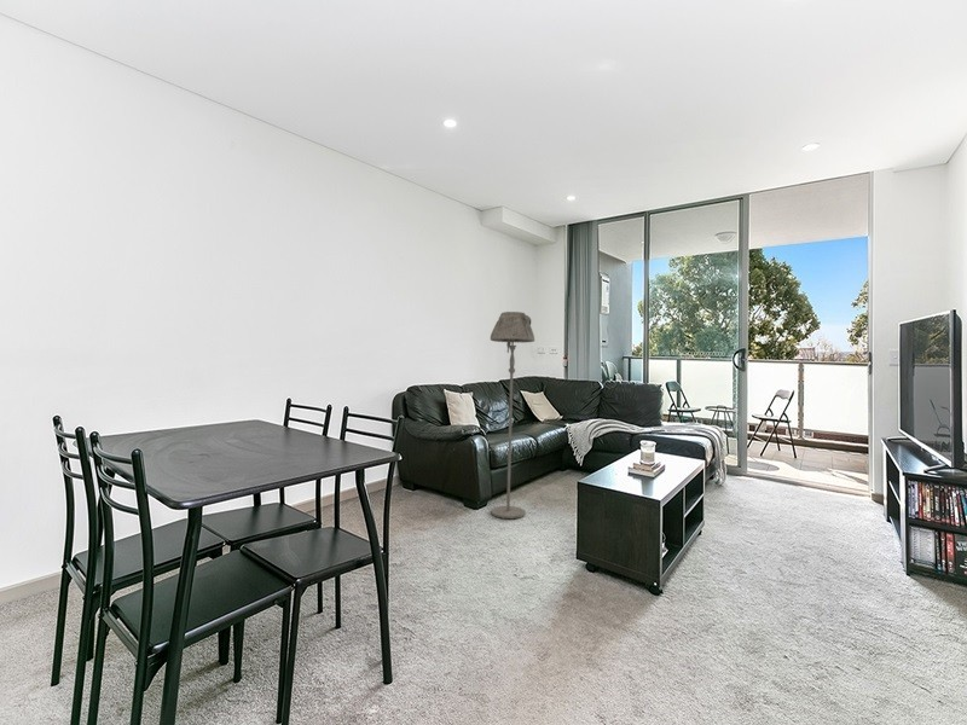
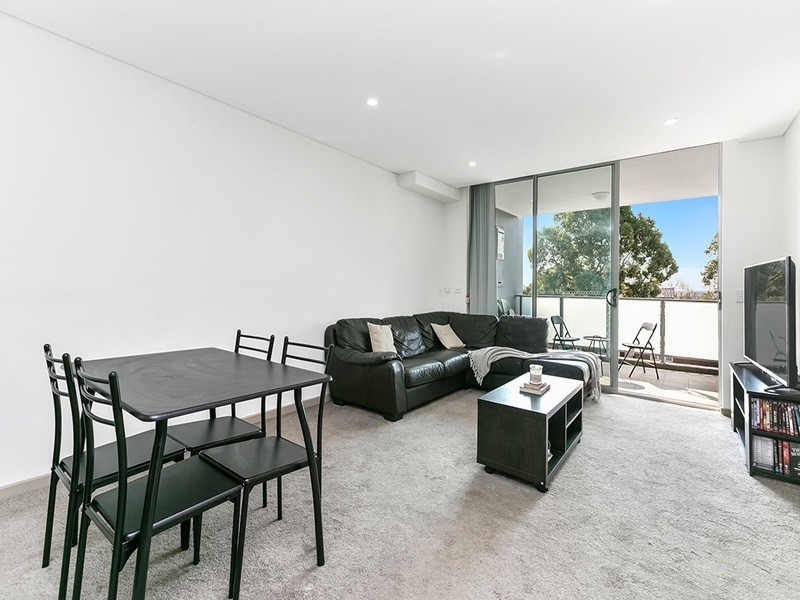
- floor lamp (510, 412)
